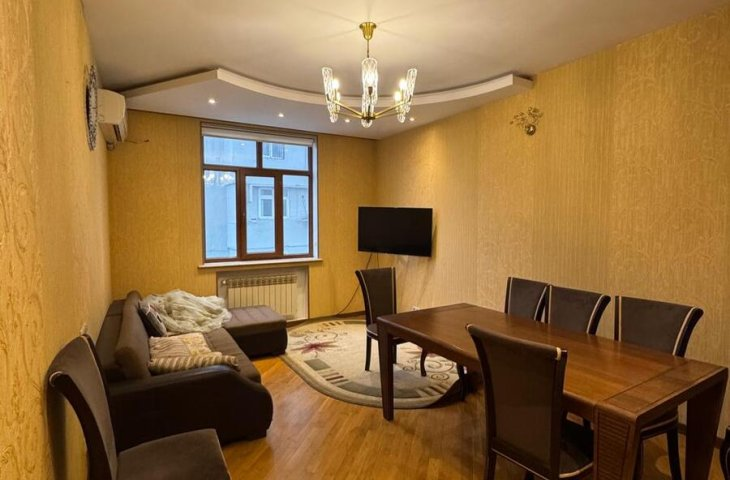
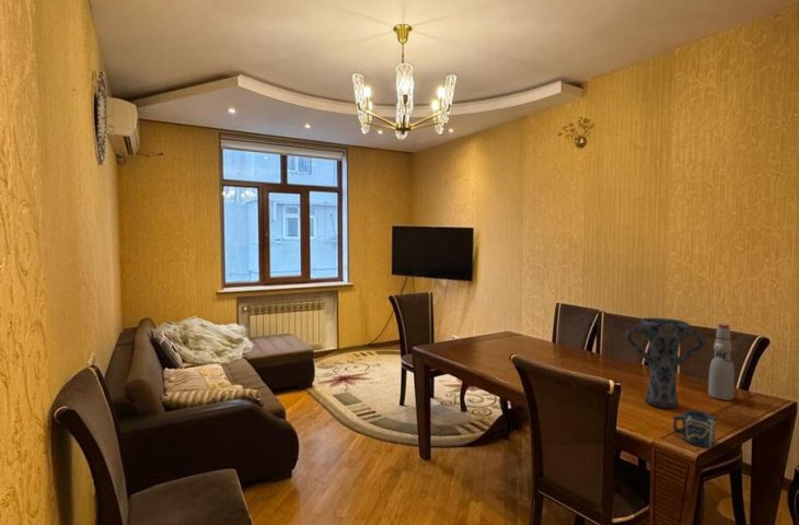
+ bottle (721, 360)
+ vase (662, 362)
+ cup (693, 427)
